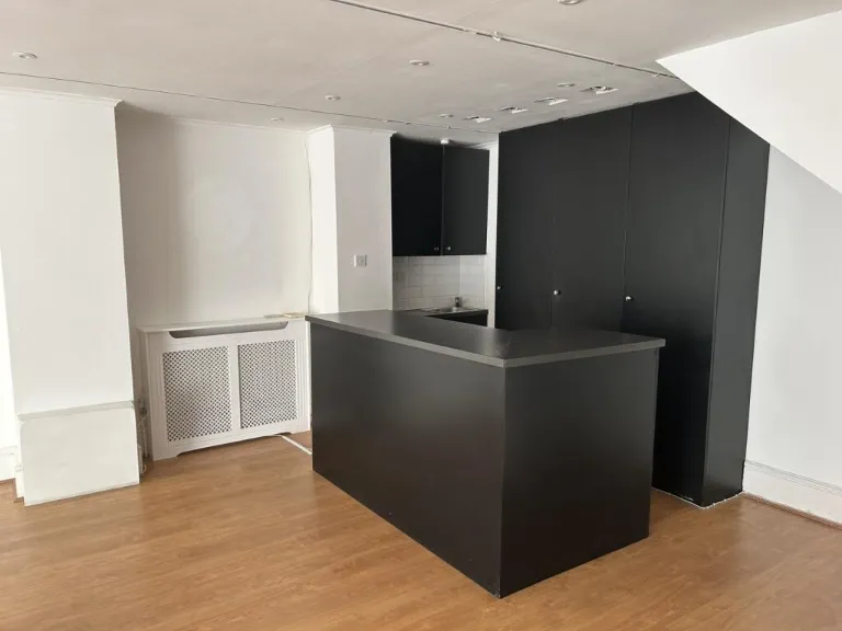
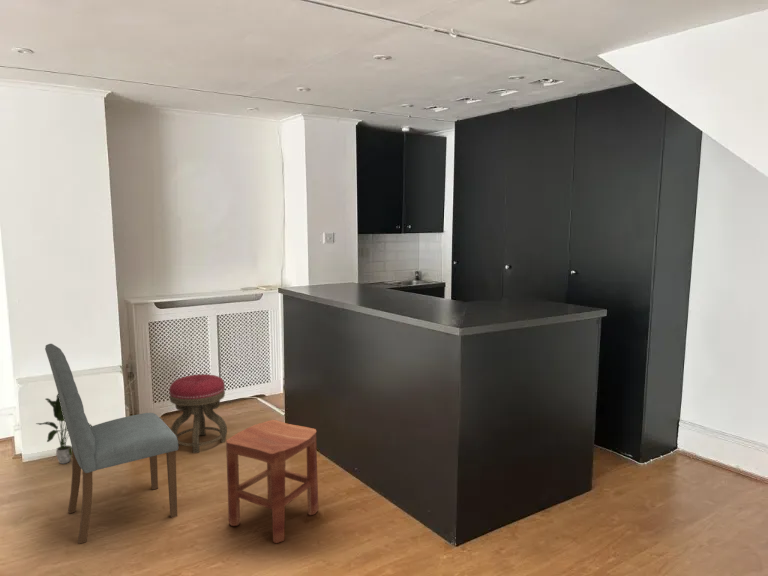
+ stool (198, 411)
+ dining chair (113, 429)
+ stool (274, 476)
+ potted plant (65, 428)
